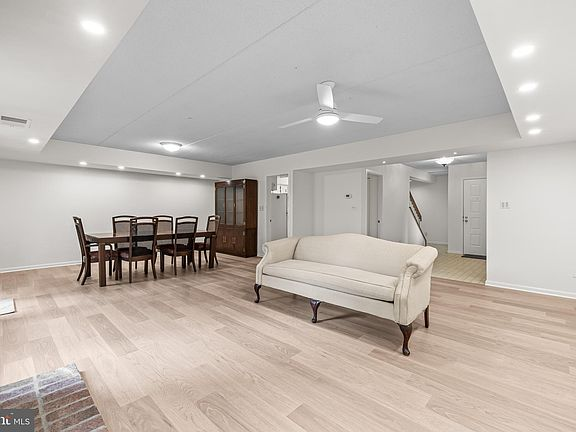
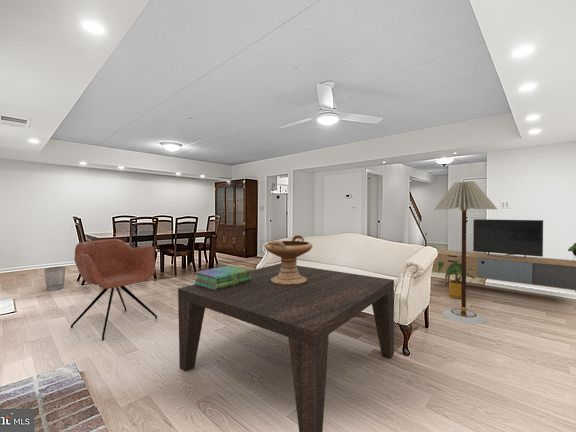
+ house plant (457, 278)
+ armchair (114, 282)
+ wastebasket (55, 278)
+ floor lamp (463, 249)
+ coffee table (291, 322)
+ decorative bowl (288, 258)
+ media console (505, 256)
+ stack of books (223, 276)
